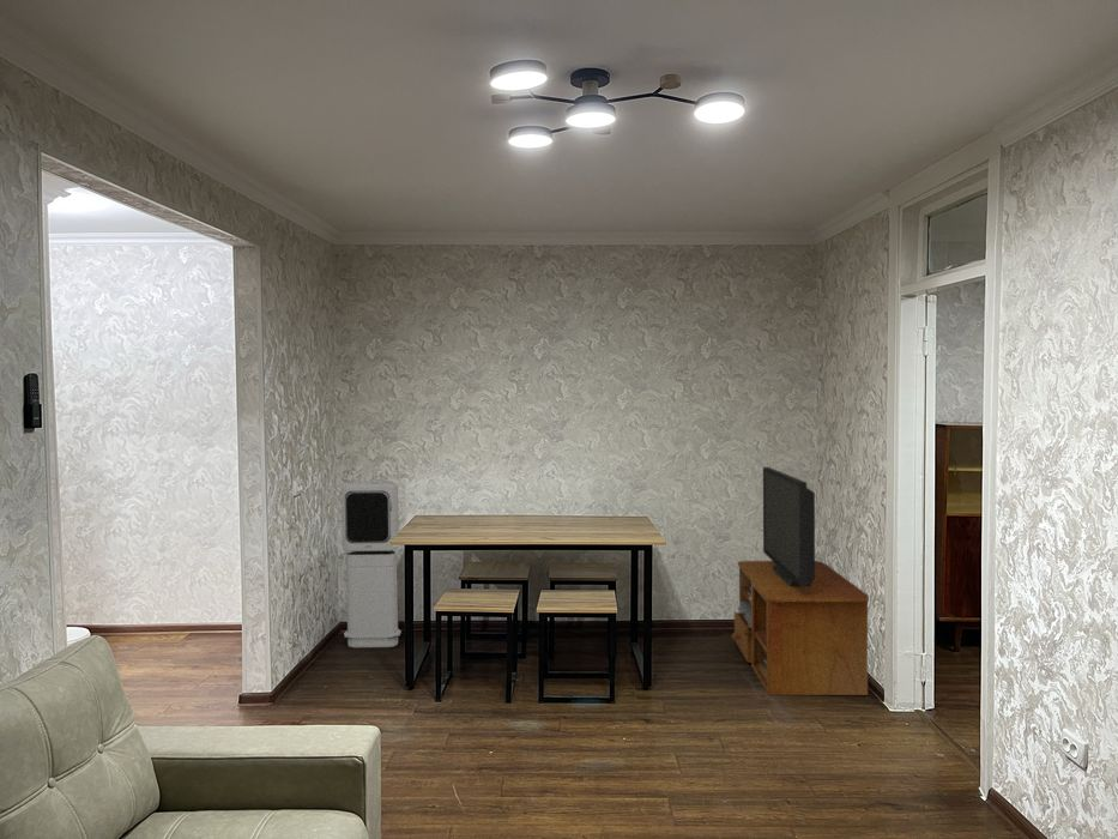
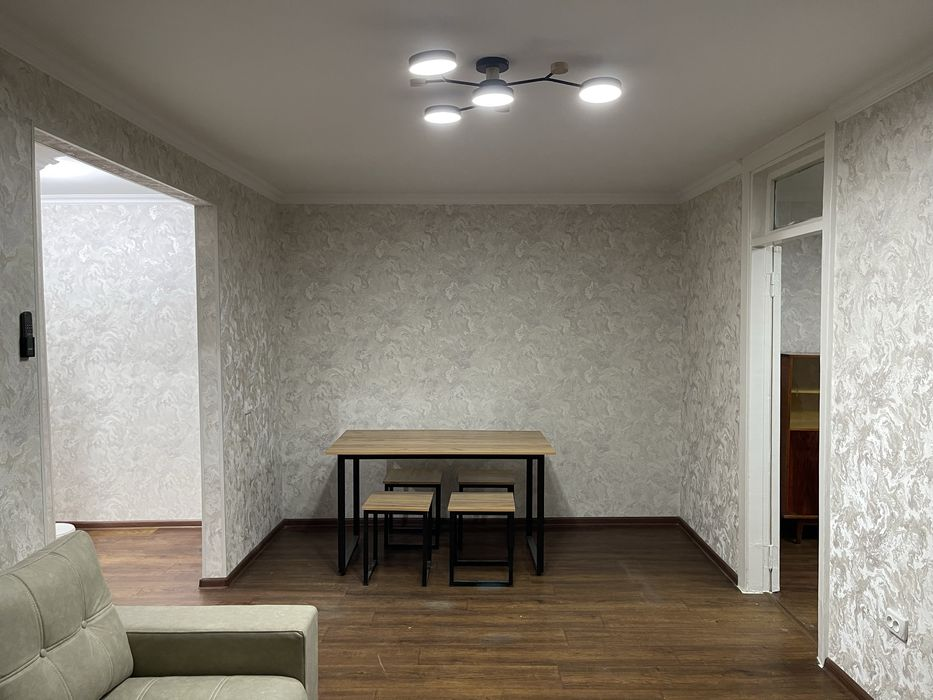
- air purifier (375, 561)
- tv stand (791, 569)
